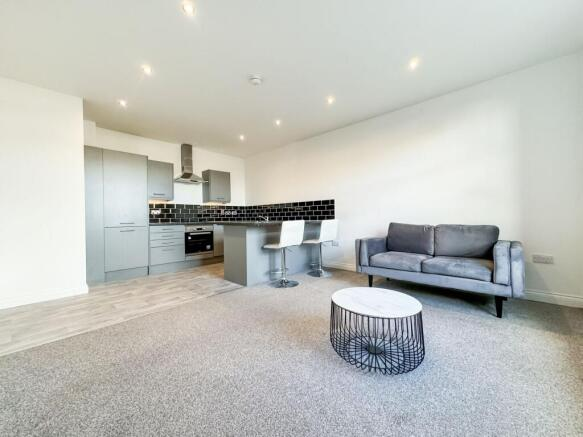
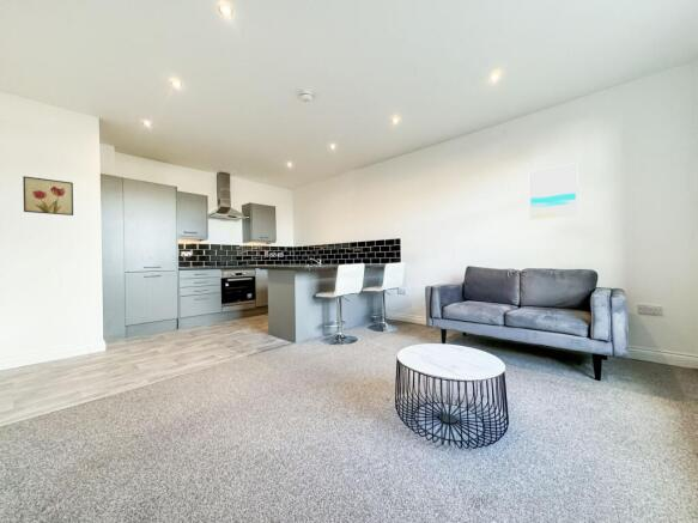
+ wall art (49, 196)
+ wall art (552, 193)
